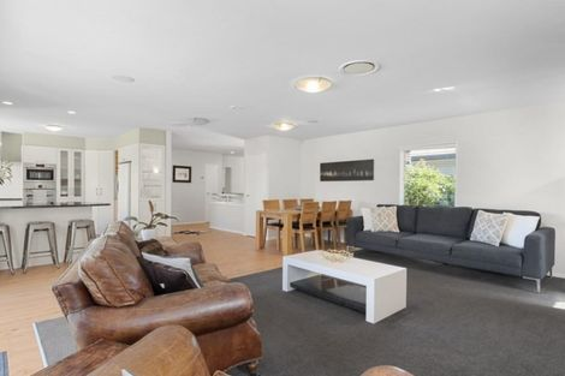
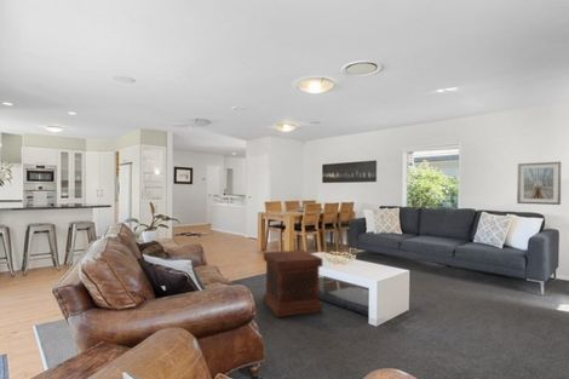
+ side table (291, 280)
+ picture frame (538, 183)
